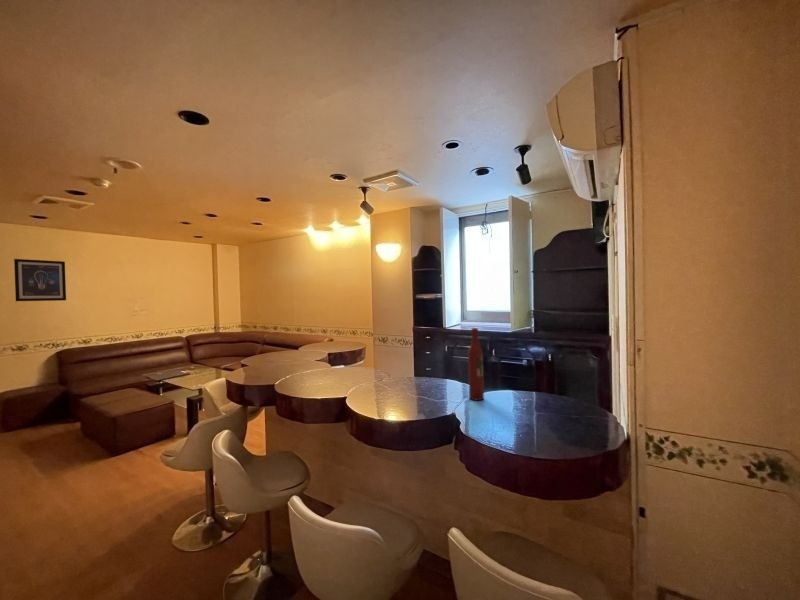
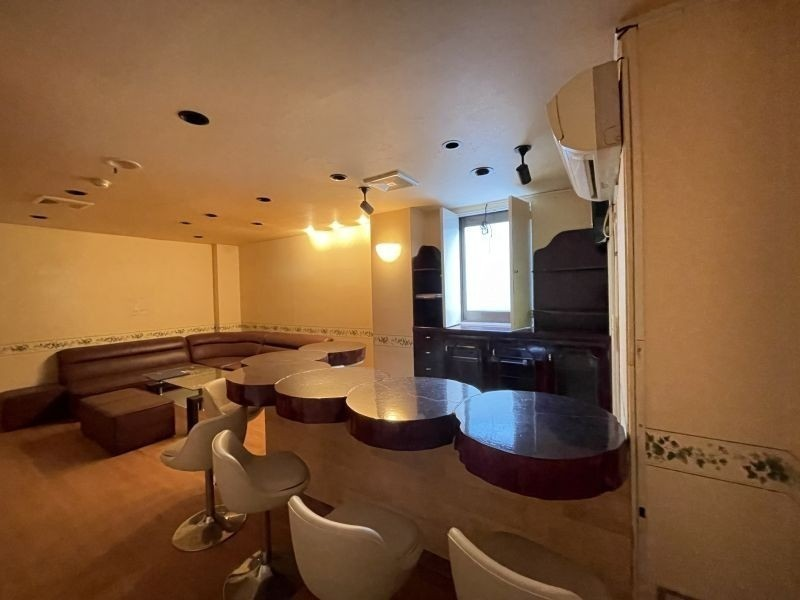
- wall art (41, 280)
- wine bottle (475, 363)
